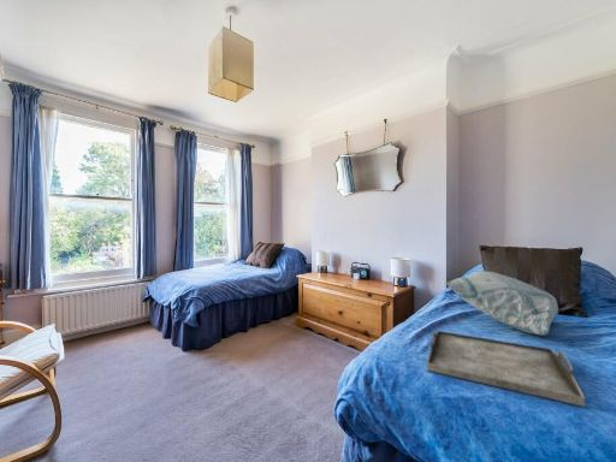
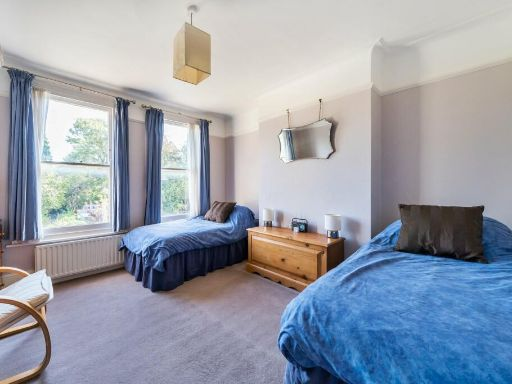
- serving tray (492, 353)
- decorative pillow (502, 297)
